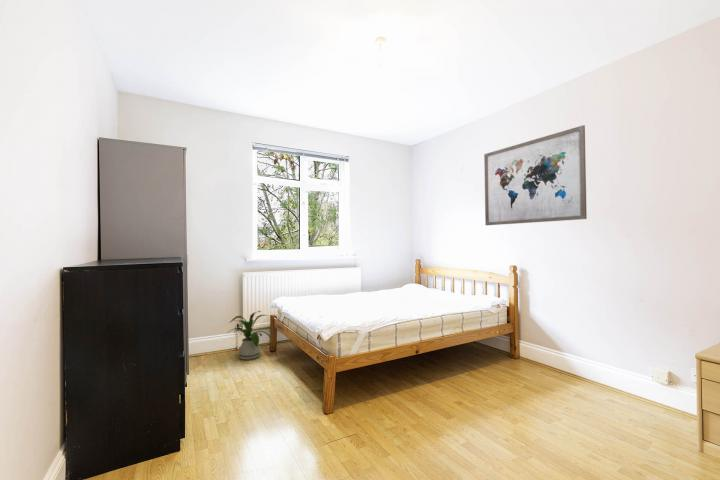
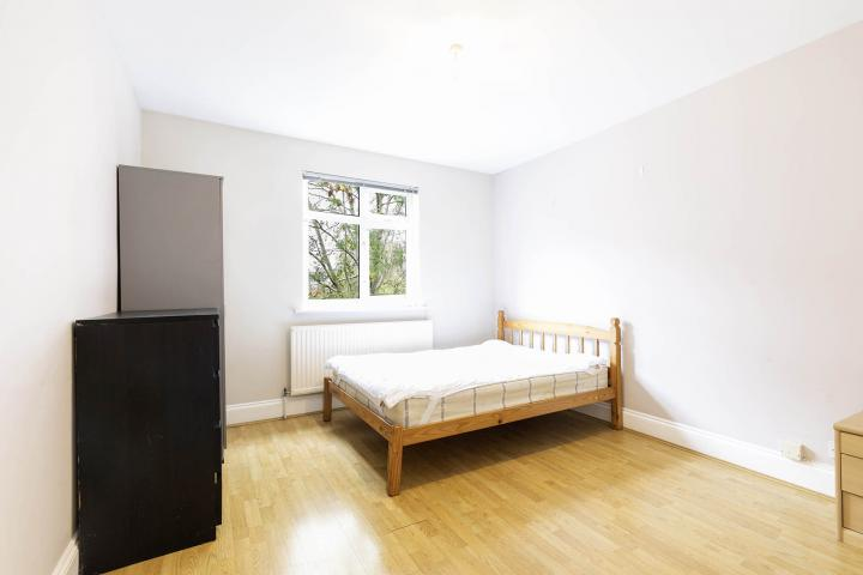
- house plant (249, 331)
- wall art (528, 182)
